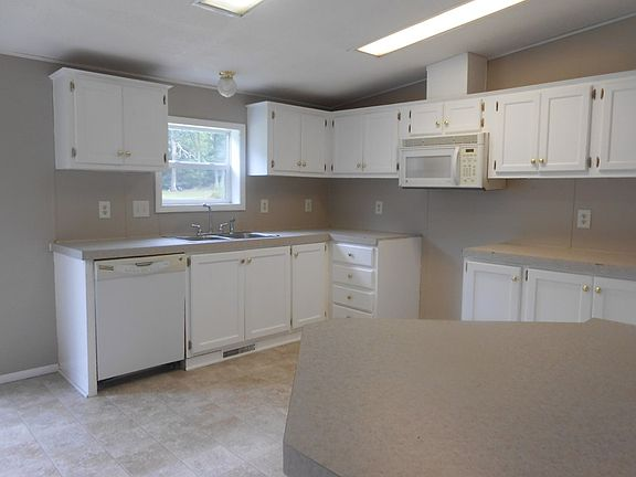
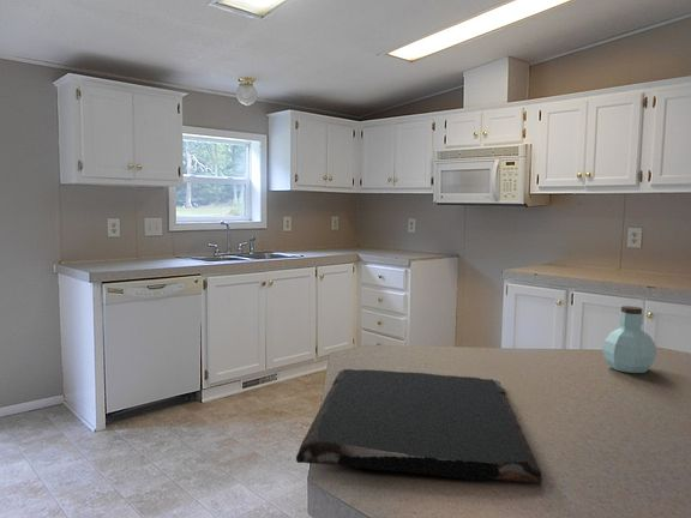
+ jar (630, 337)
+ cutting board (416, 410)
